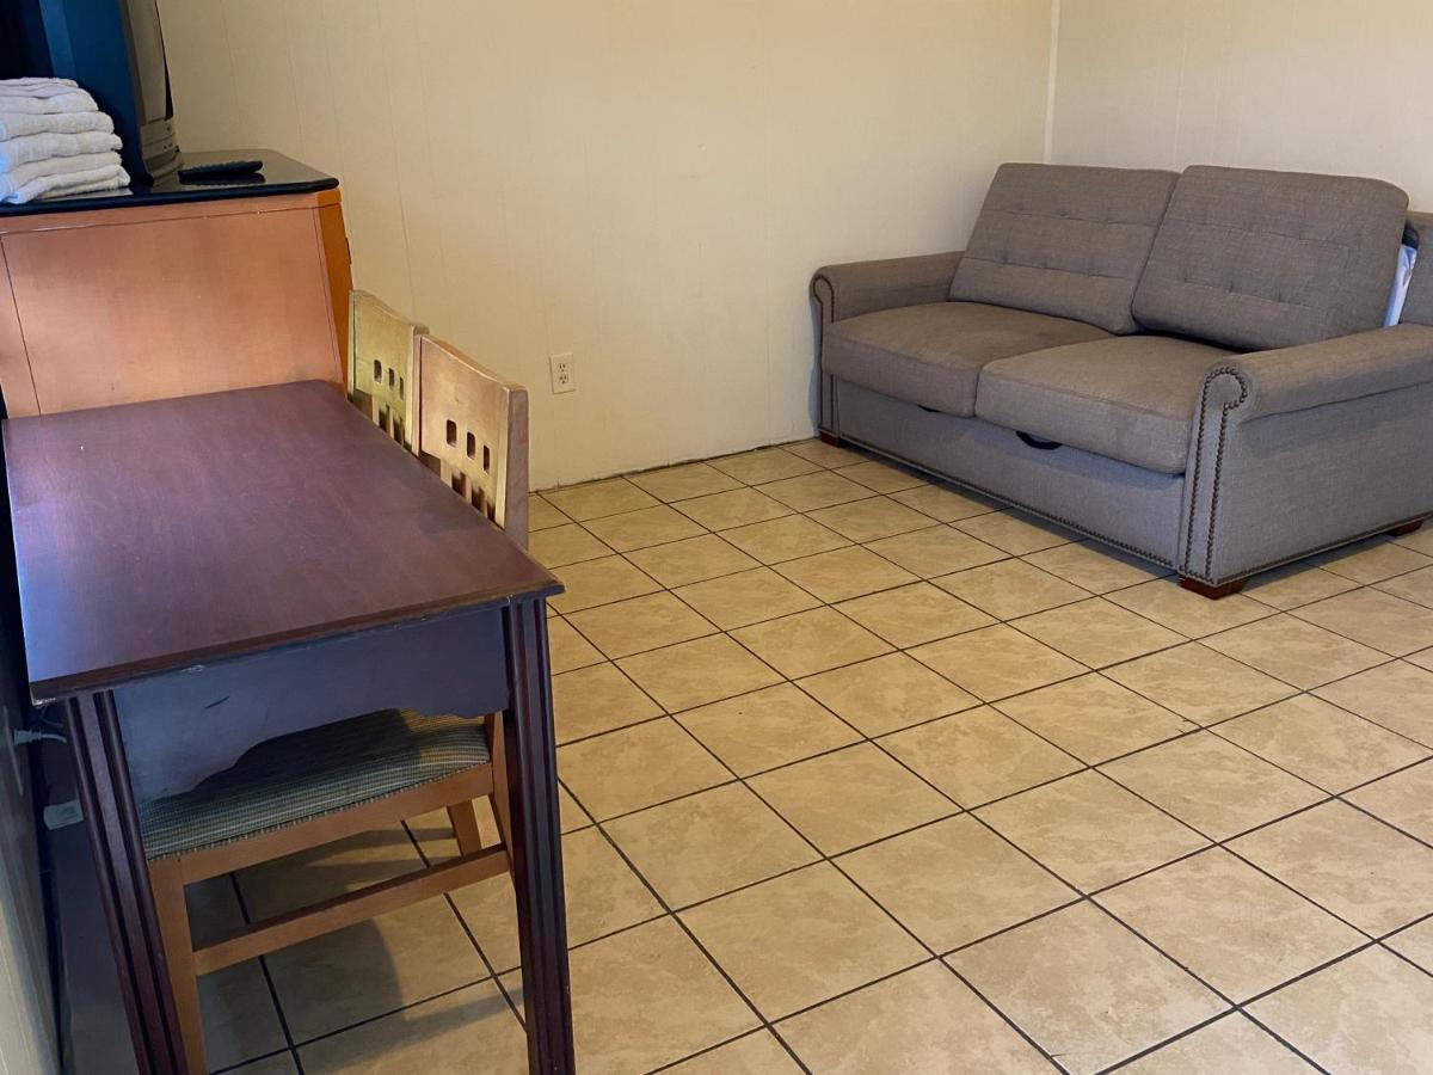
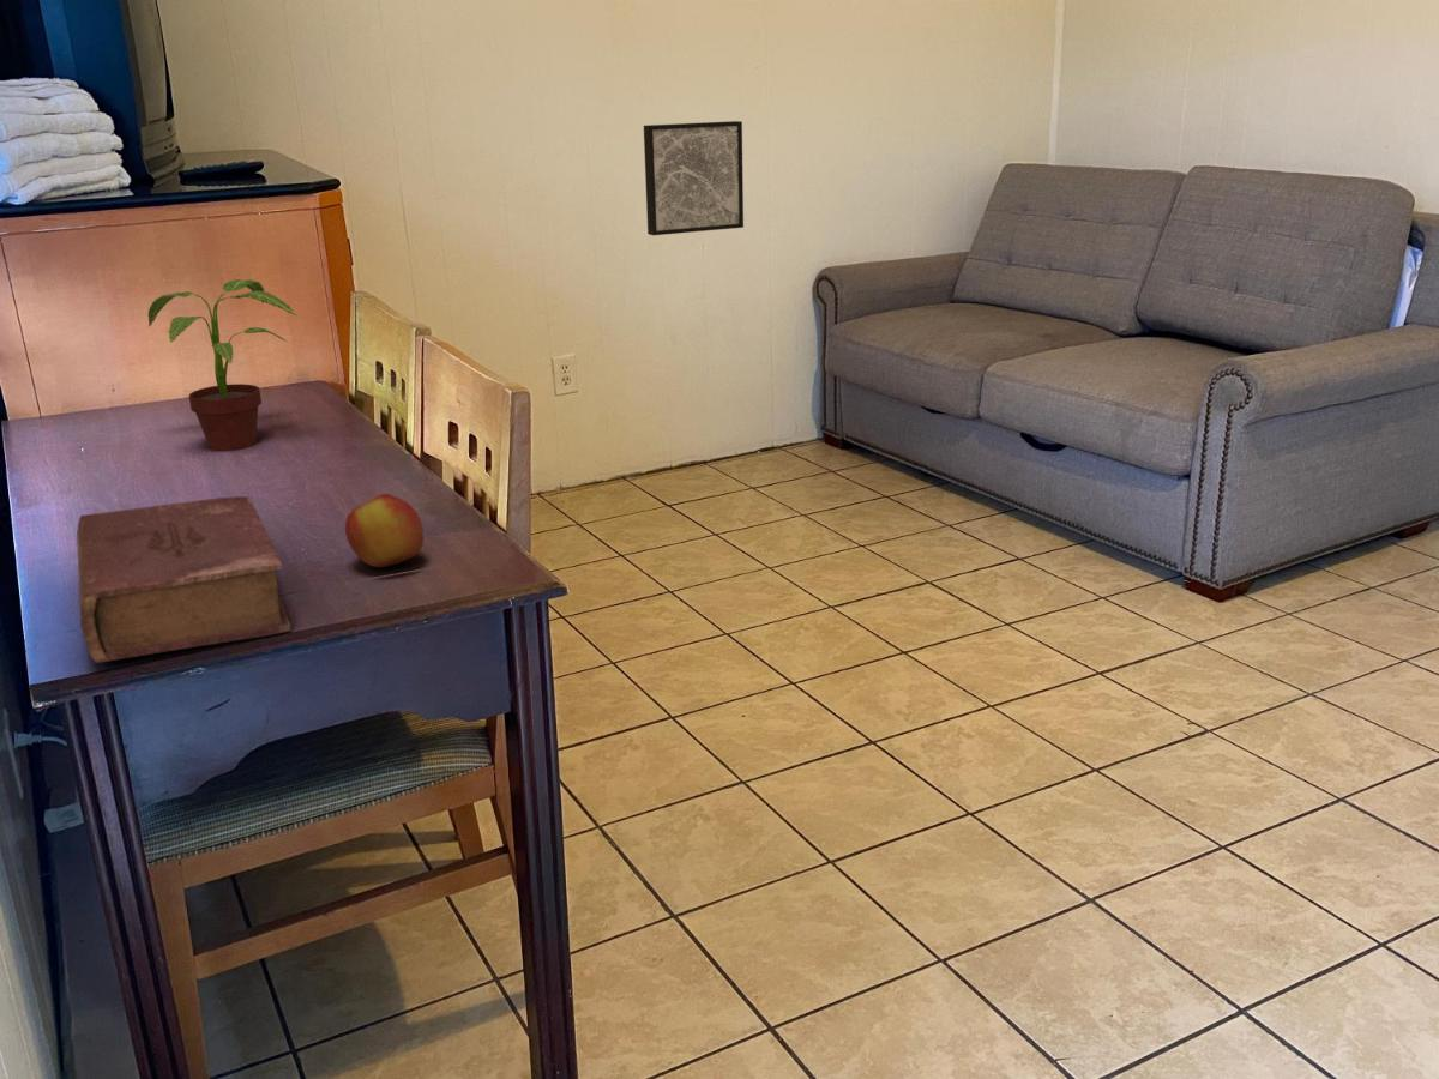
+ book (177, 569)
+ apple (384, 531)
+ potted plant (227, 367)
+ wall art (694, 177)
